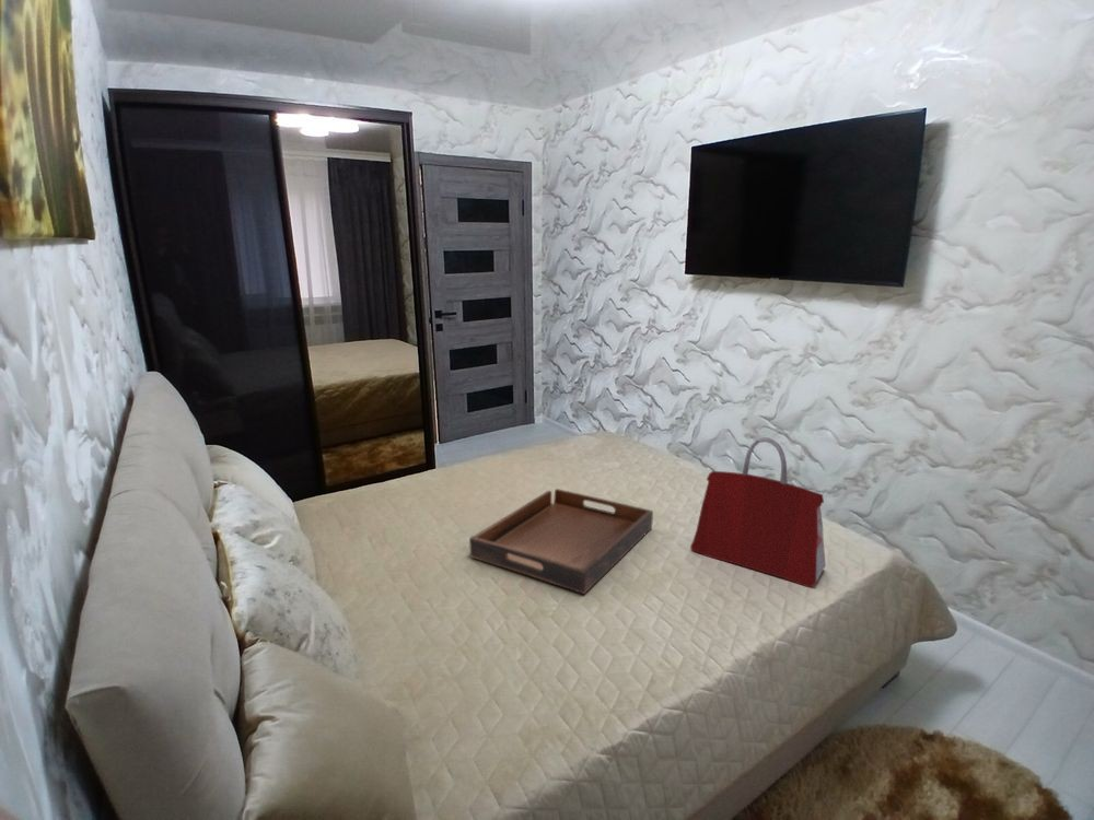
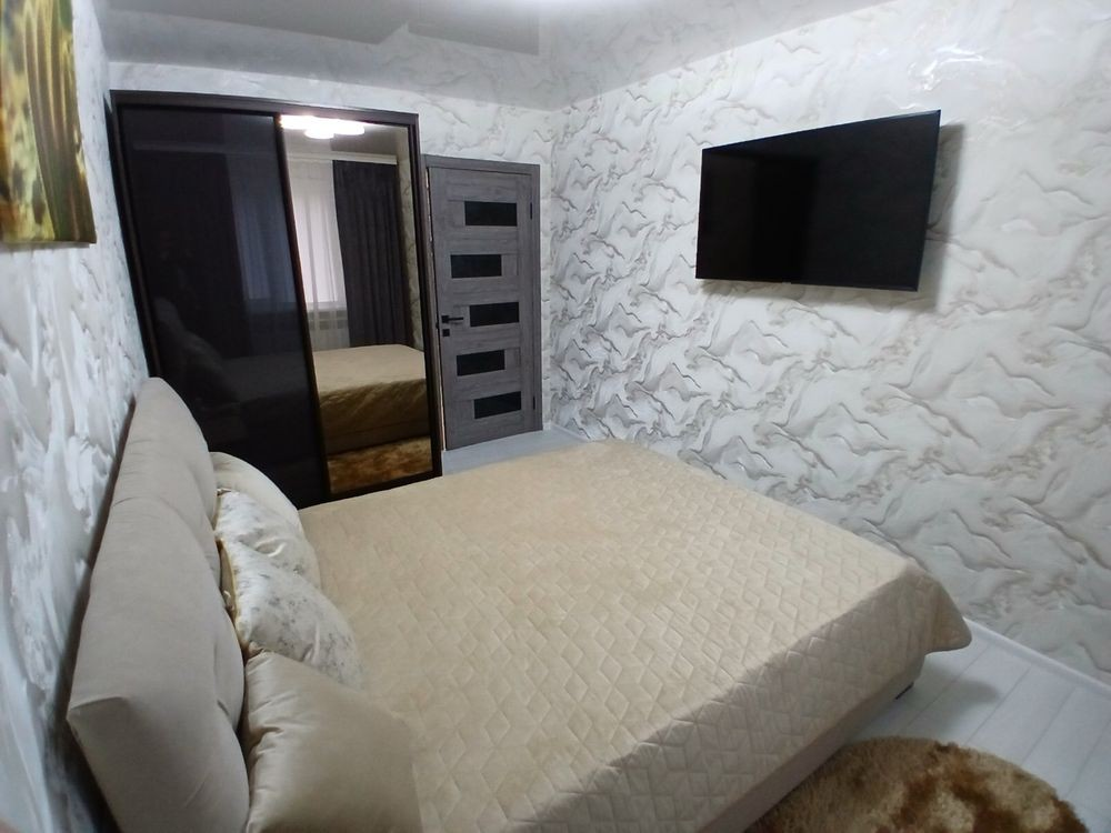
- serving tray (566, 532)
- handbag (760, 501)
